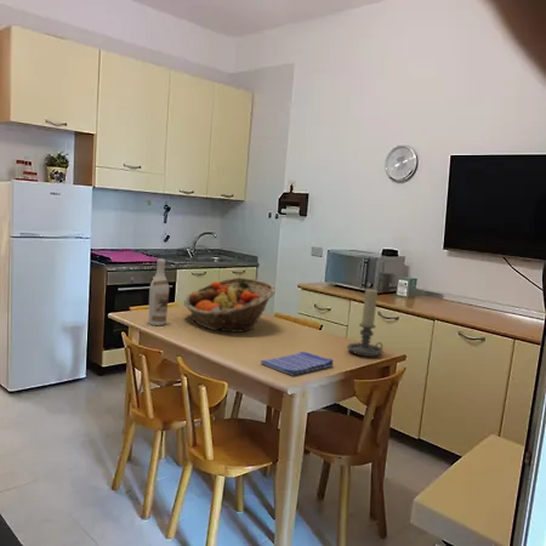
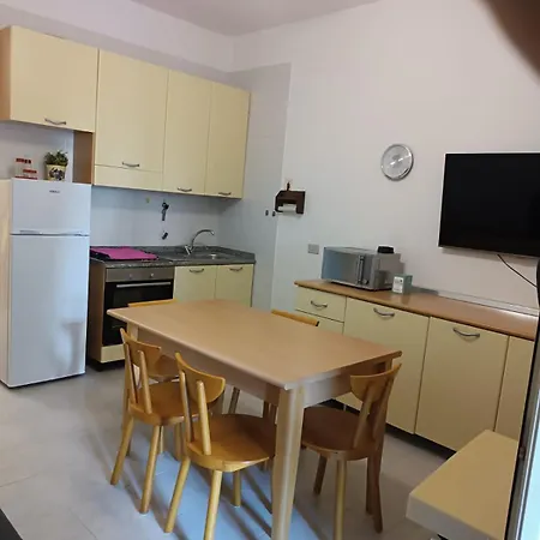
- wine bottle (159, 291)
- candle holder (370, 320)
- fruit basket (228, 302)
- dish towel (297, 360)
